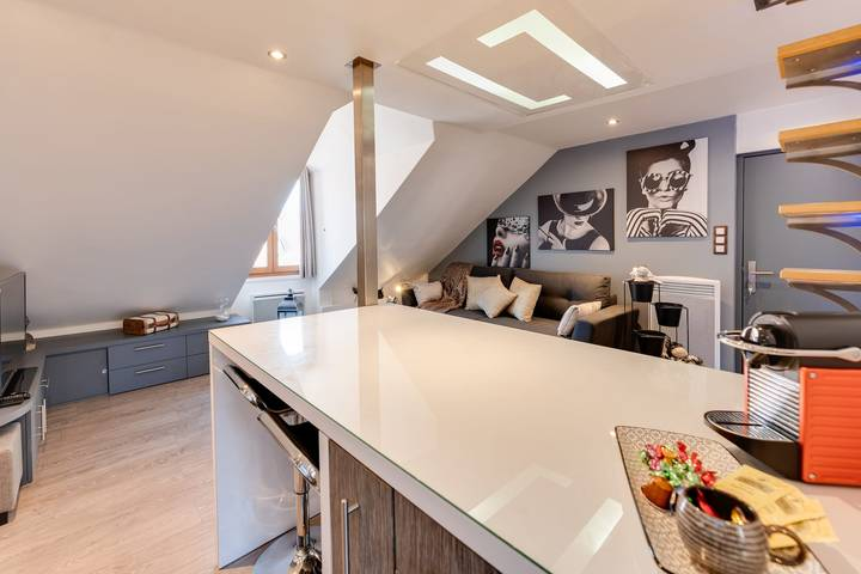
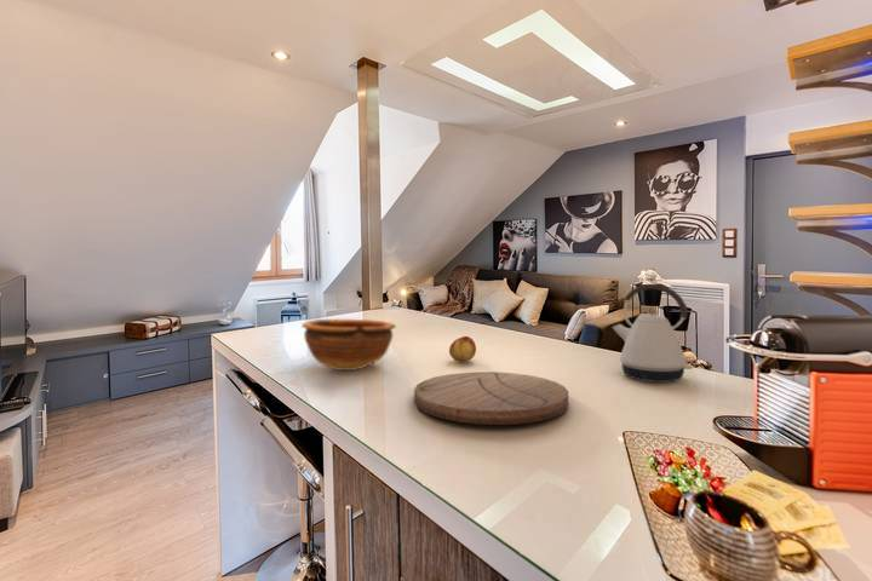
+ bowl (350, 344)
+ fruit (463, 349)
+ cutting board (489, 393)
+ kettle (649, 330)
